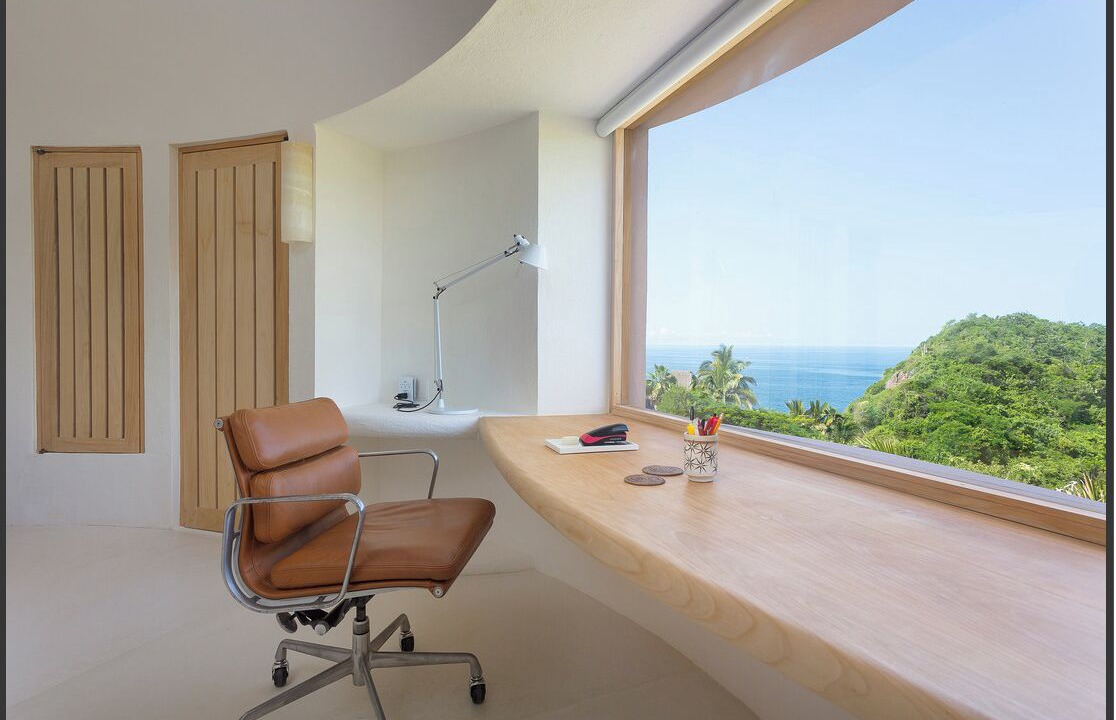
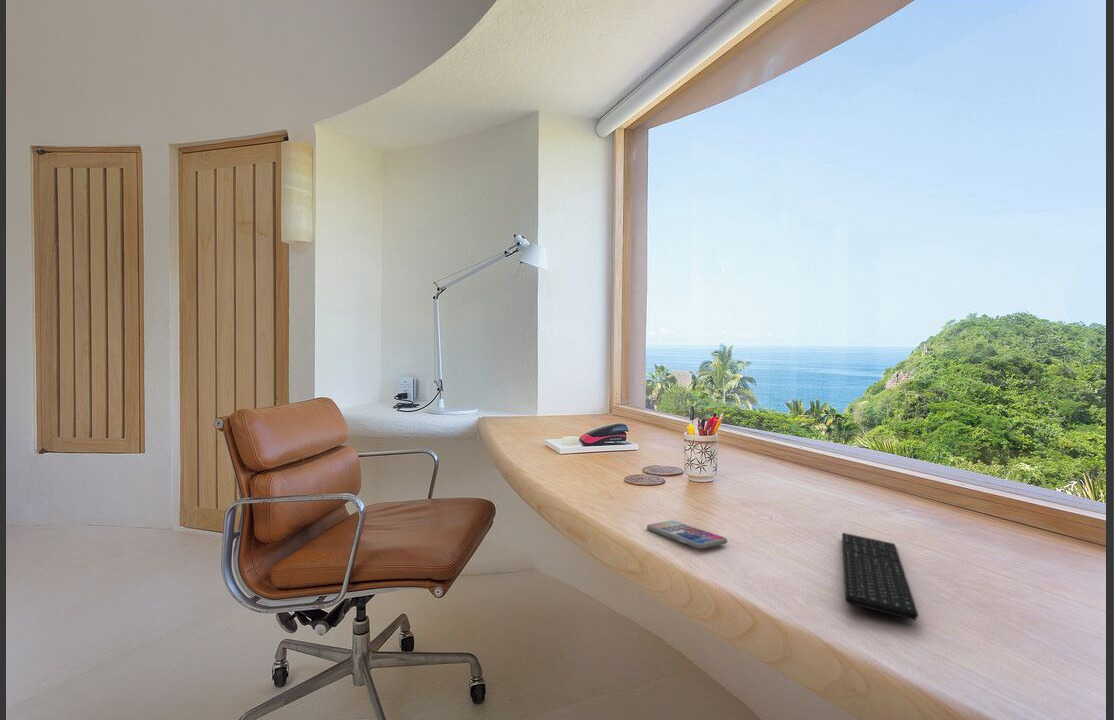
+ smartphone (685, 533)
+ keyboard (873, 569)
